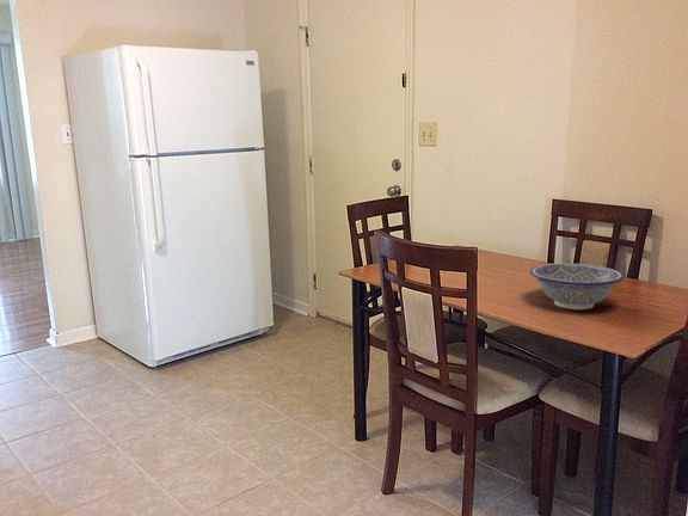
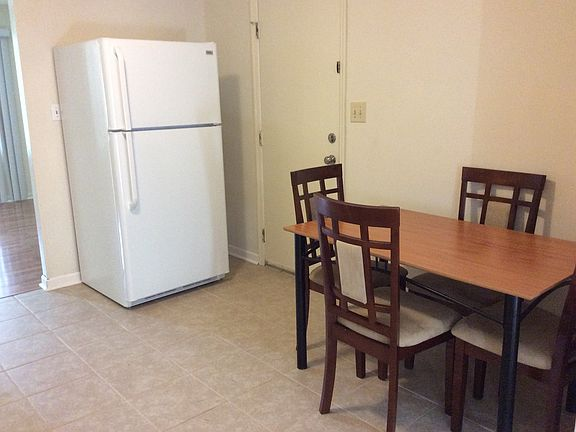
- decorative bowl (575, 288)
